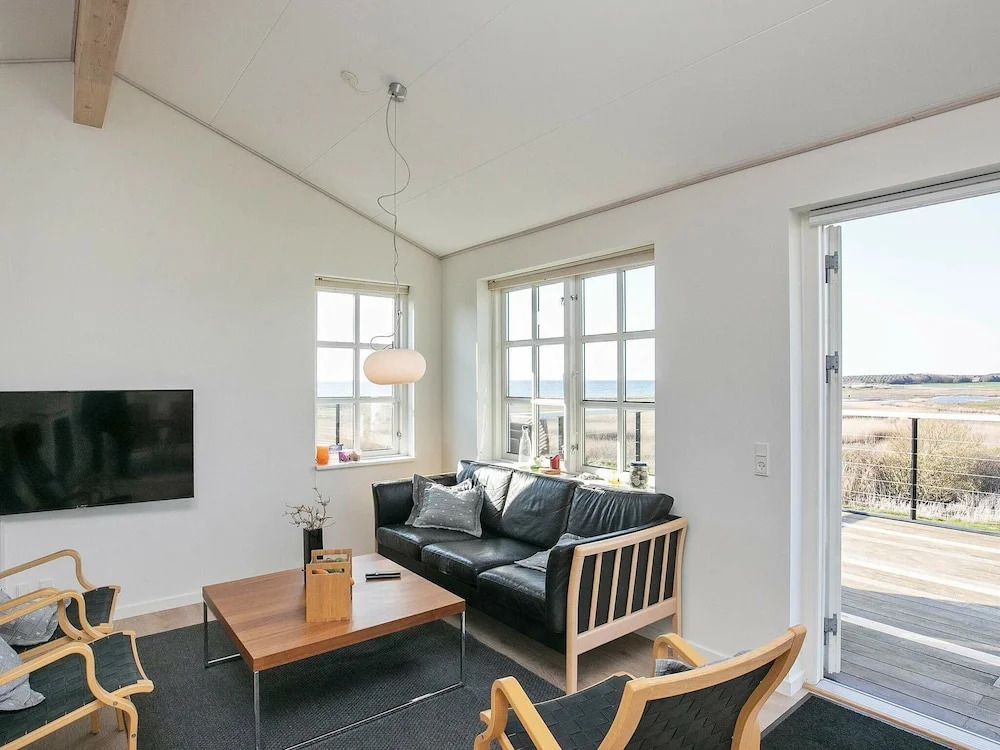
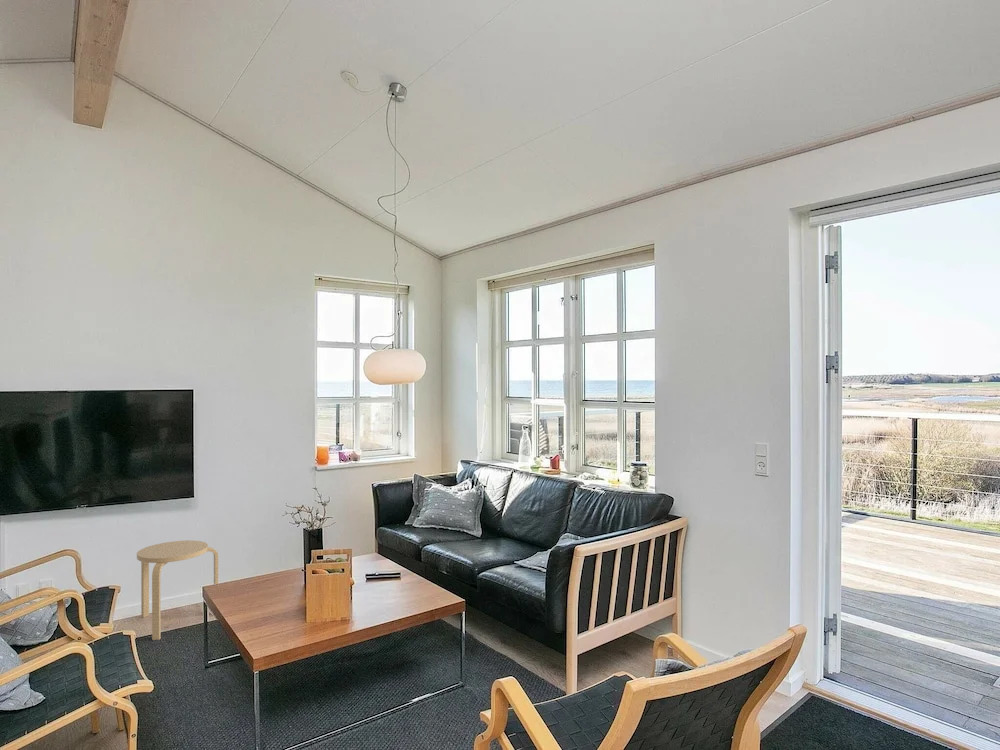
+ stool (159, 584)
